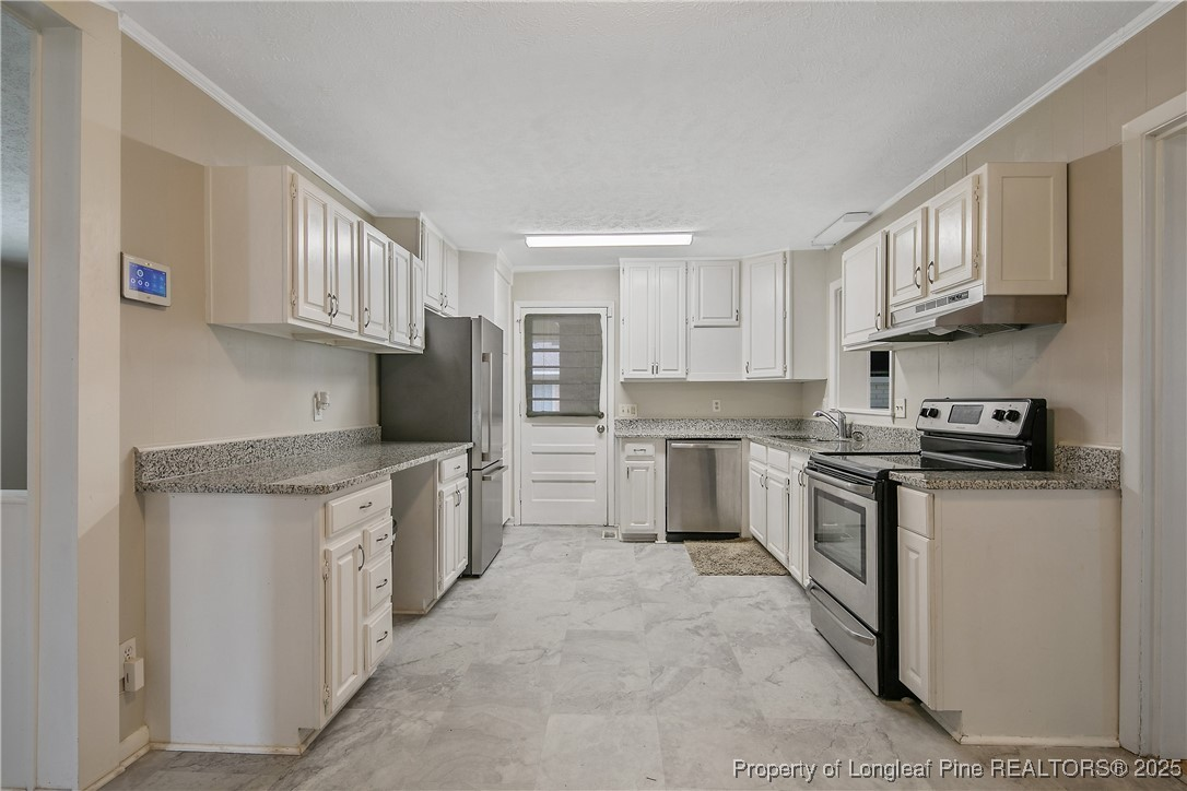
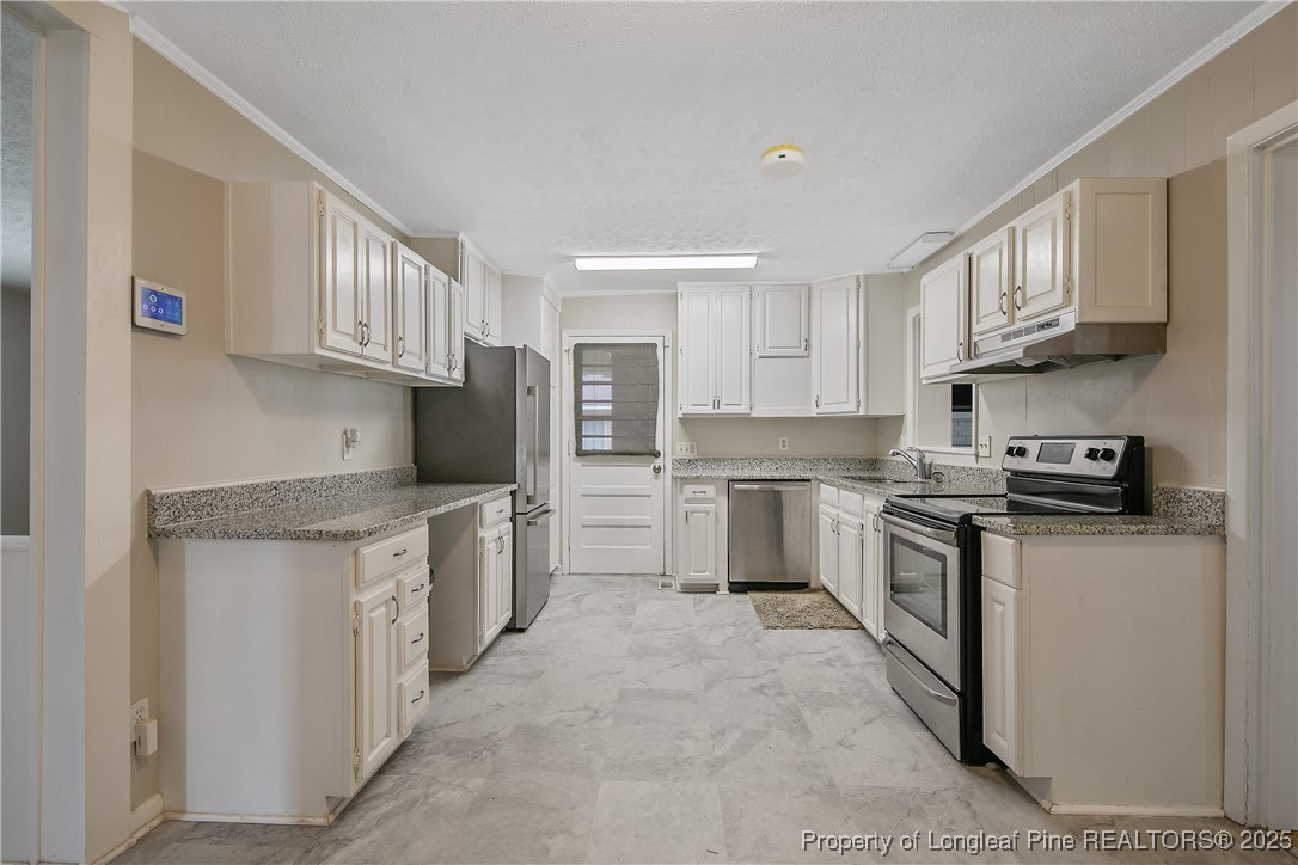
+ smoke detector (782, 161)
